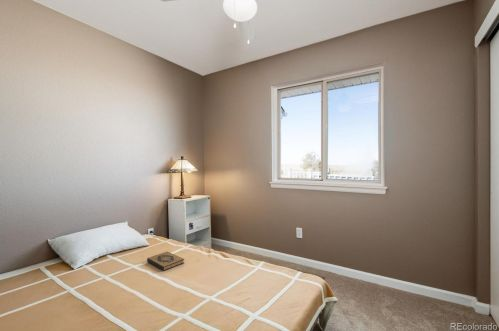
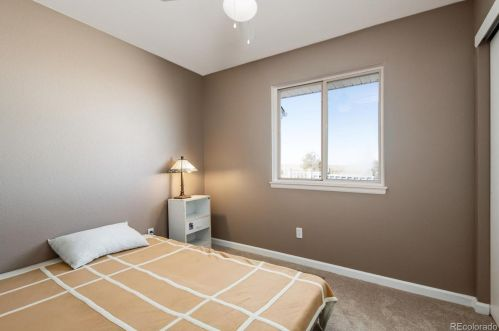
- hardback book (165, 260)
